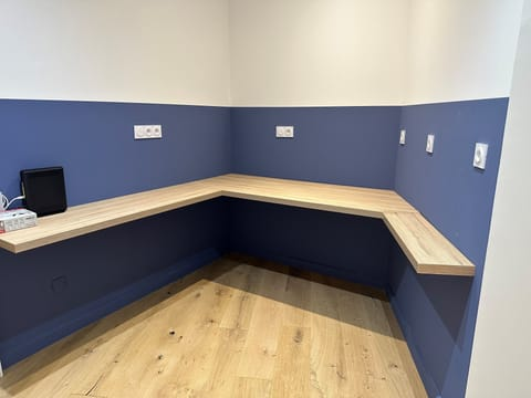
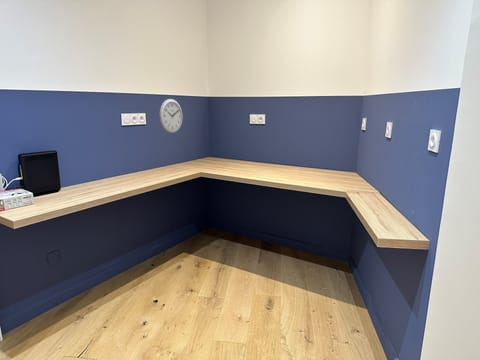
+ wall clock (172, 116)
